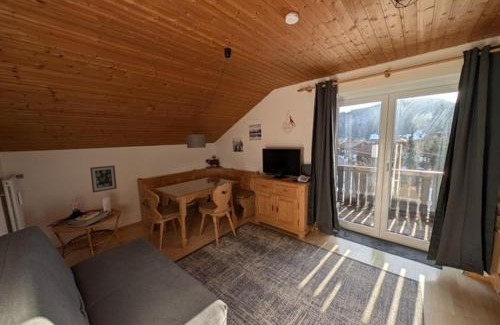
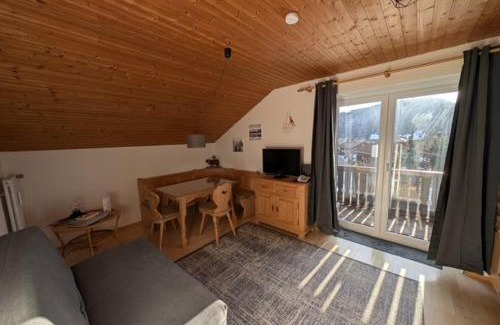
- wall art (104, 178)
